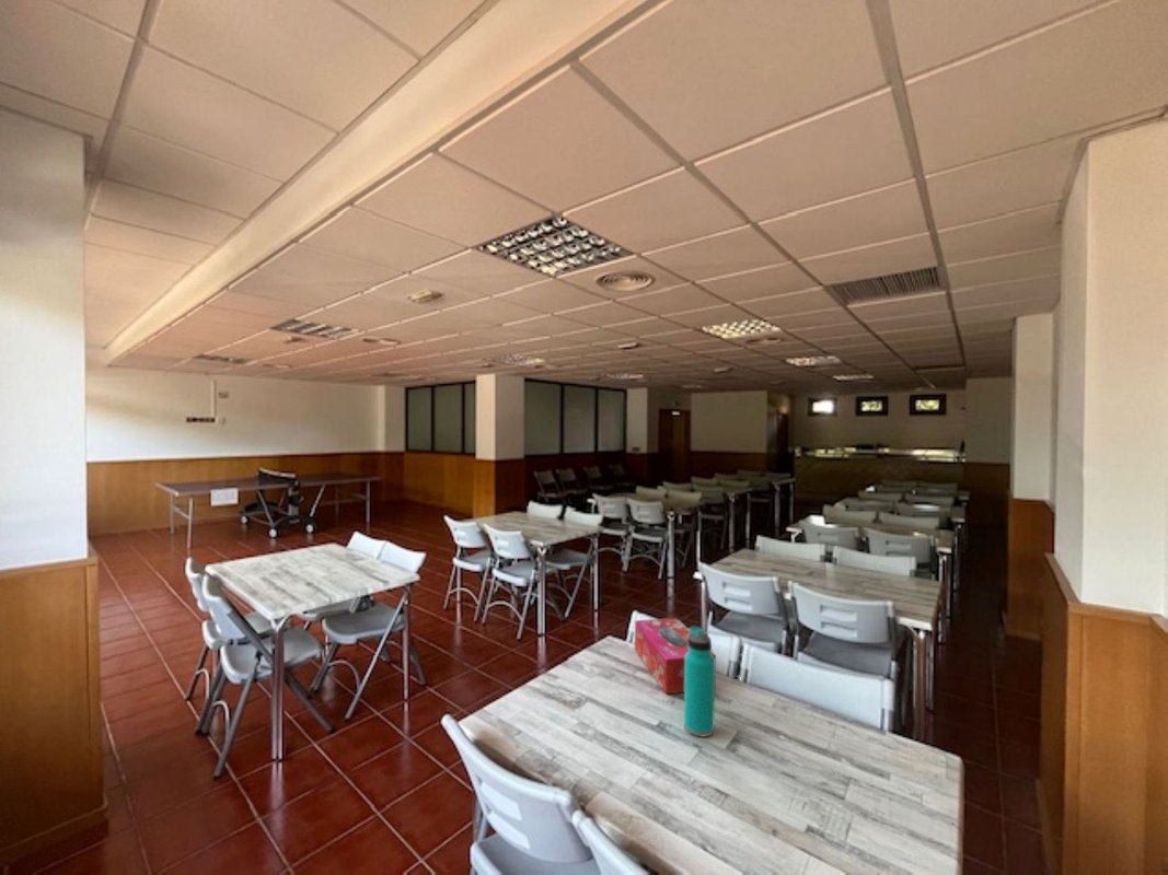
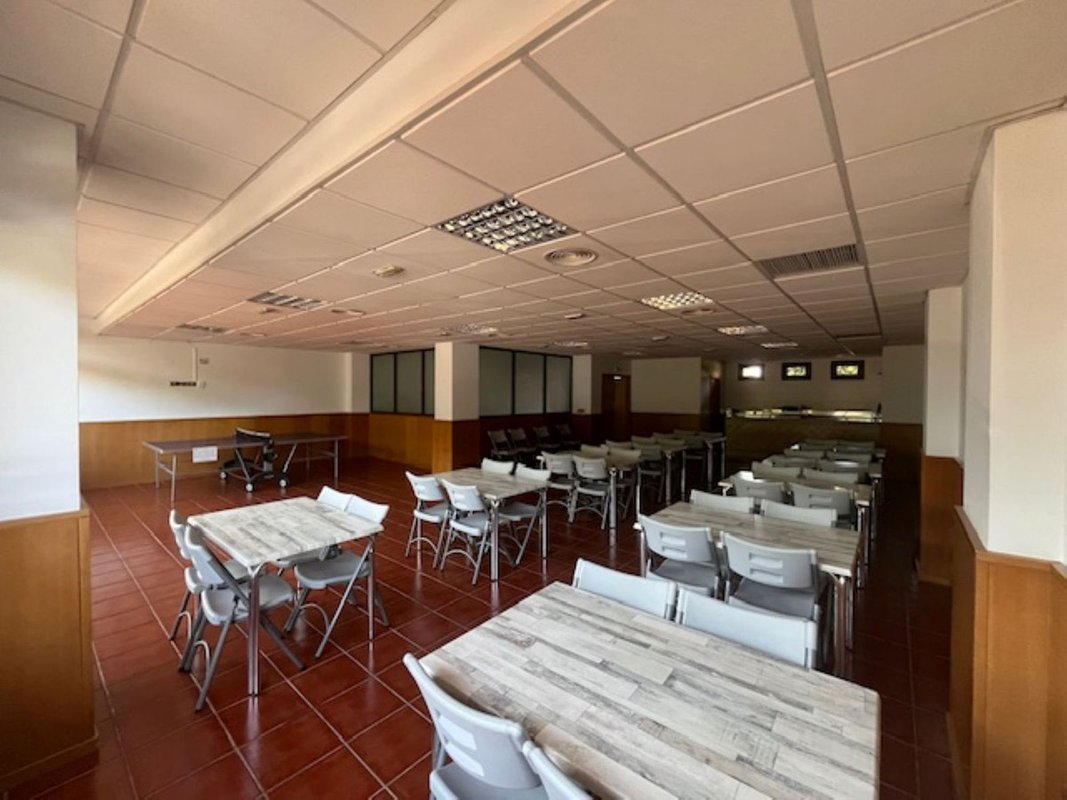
- tissue box (671, 652)
- water bottle (699, 678)
